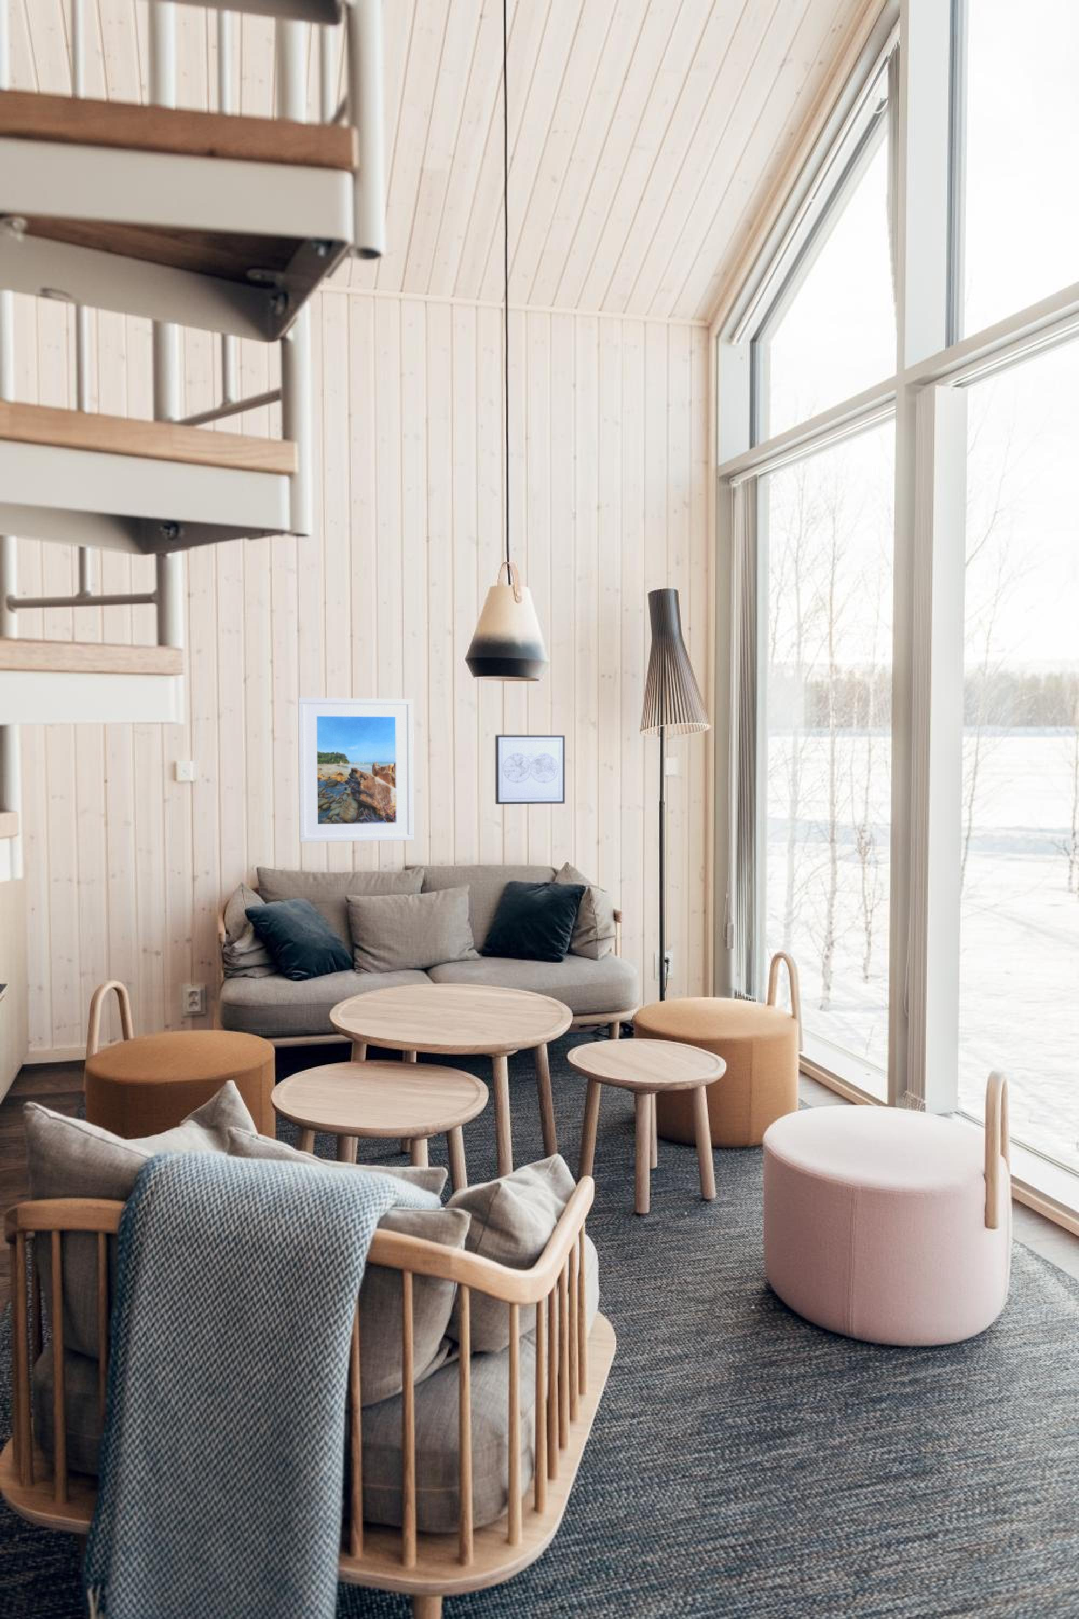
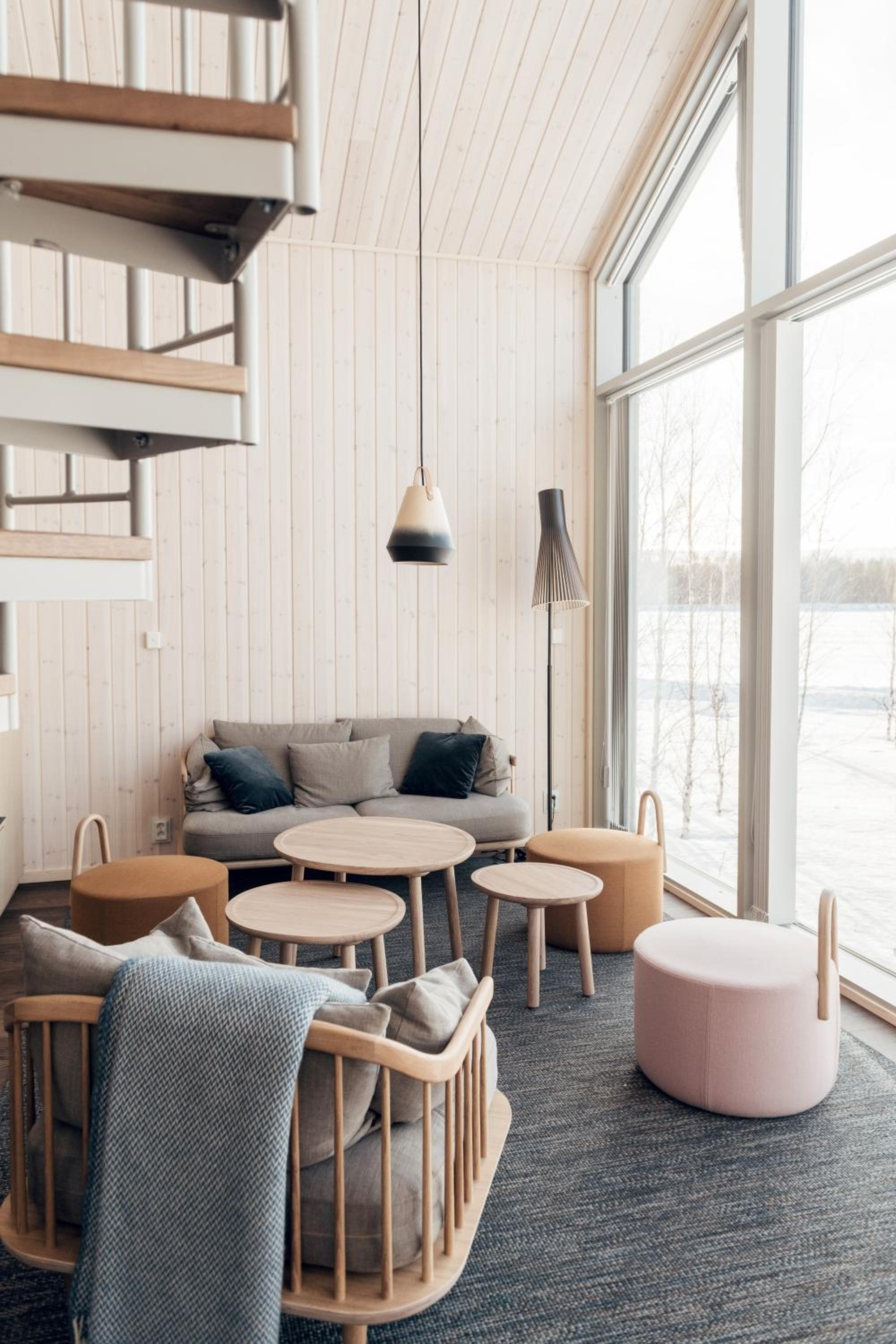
- wall art (530, 769)
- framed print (356, 770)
